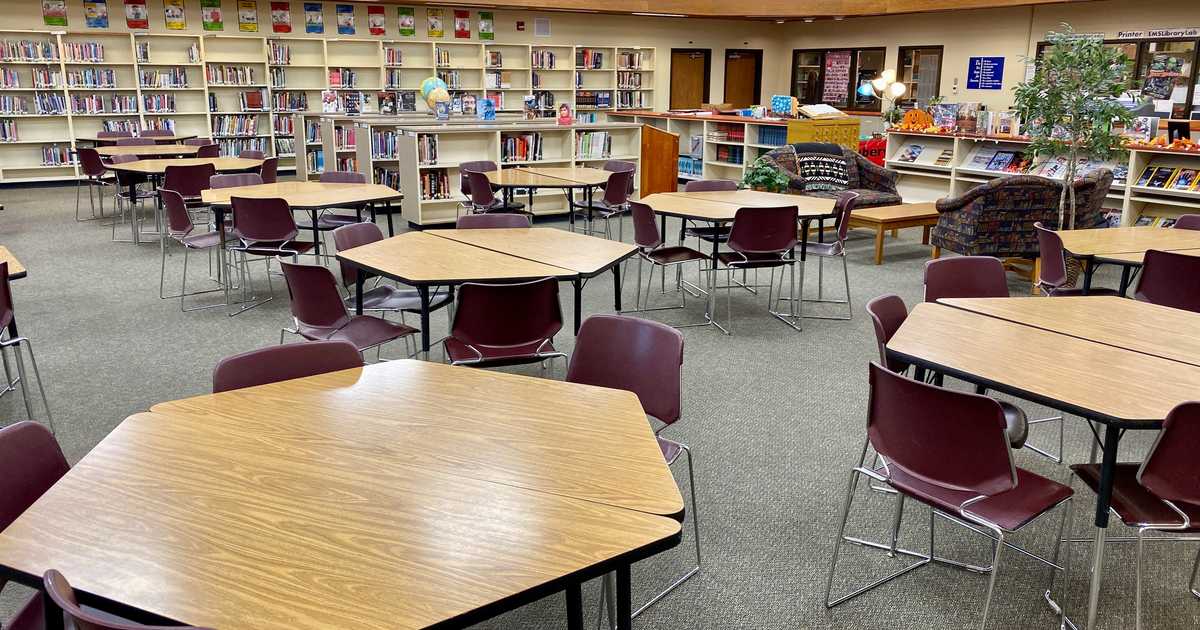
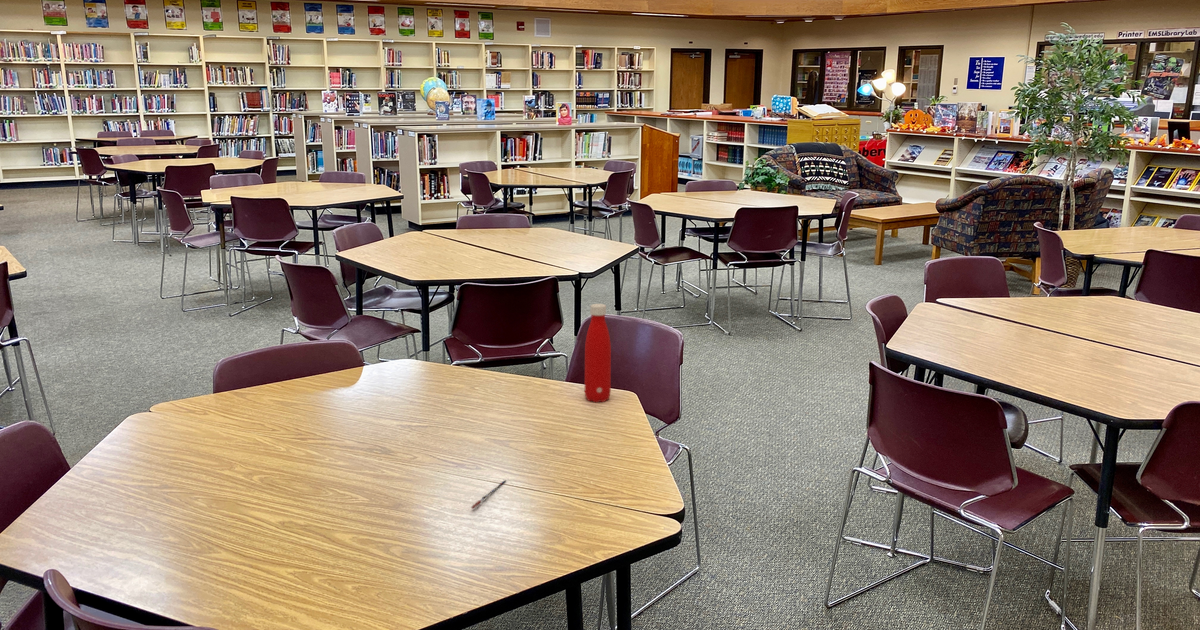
+ pen (489, 493)
+ bottle (597, 352)
